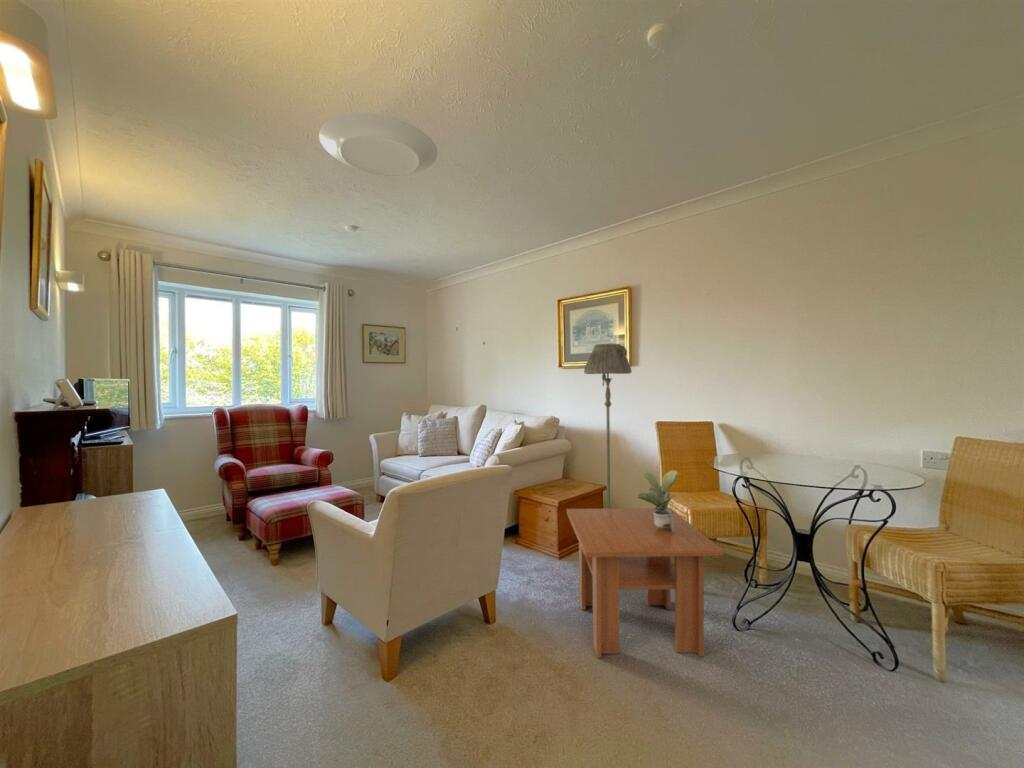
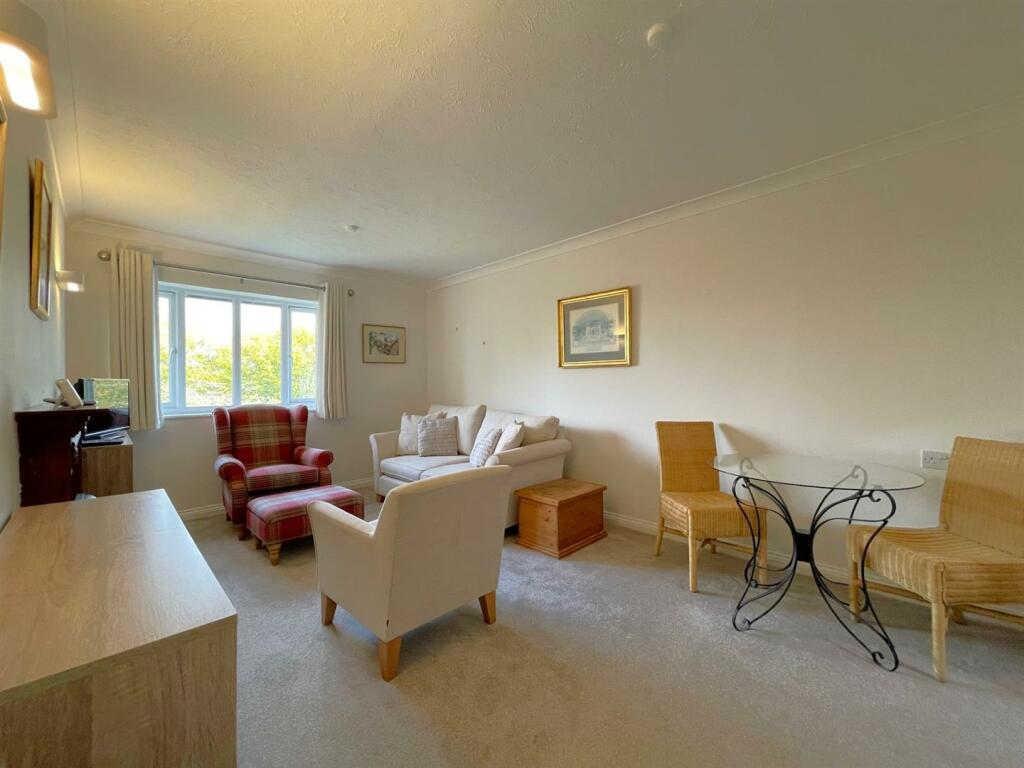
- ceiling light (380, 152)
- floor lamp (608, 447)
- coffee table (634, 576)
- potted plant (657, 499)
